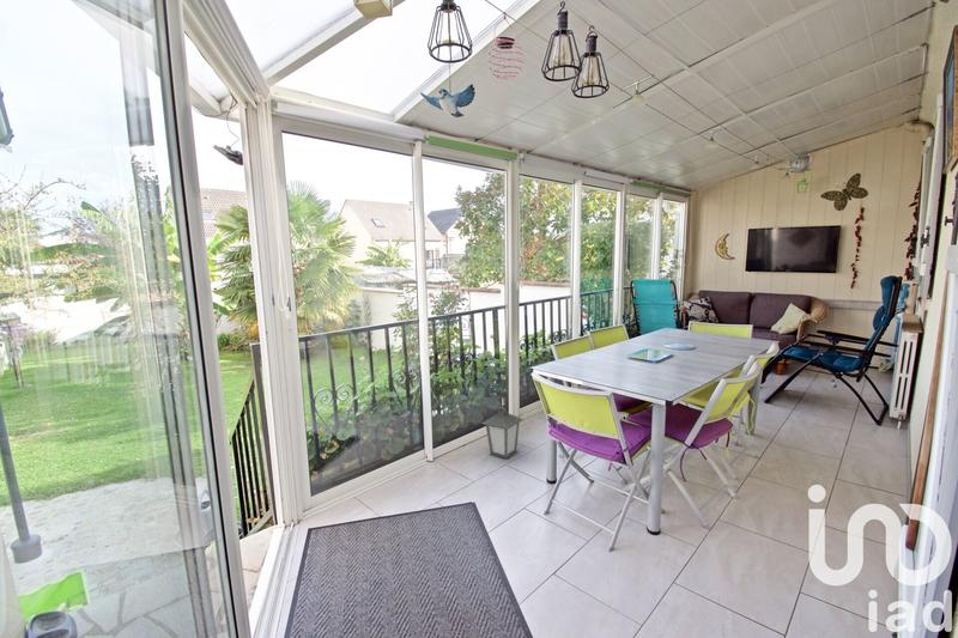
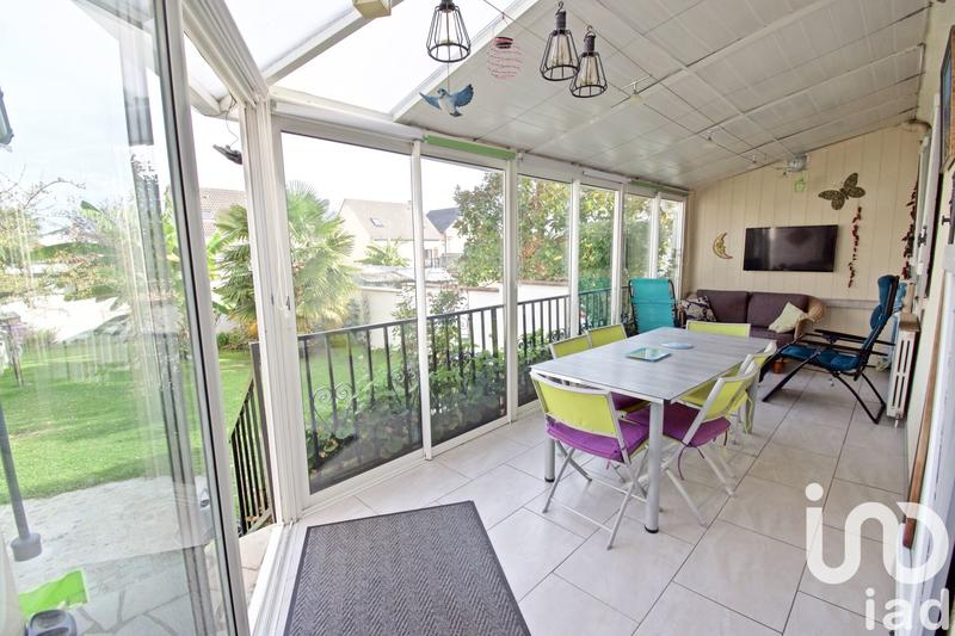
- lantern (502, 430)
